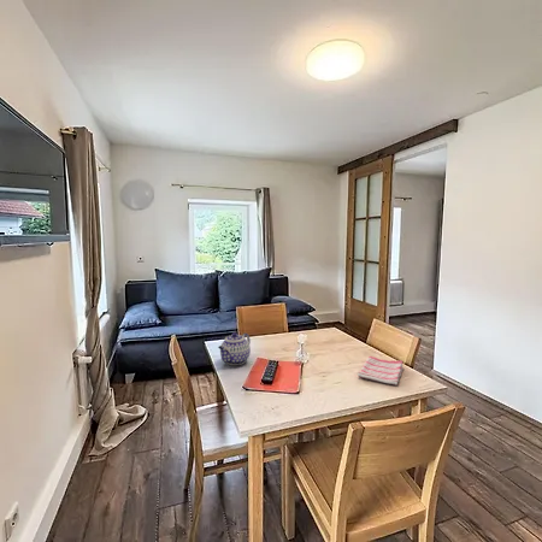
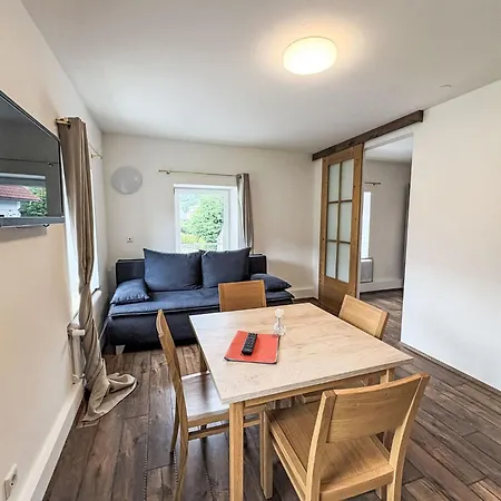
- dish towel (381, 369)
- teapot (235, 347)
